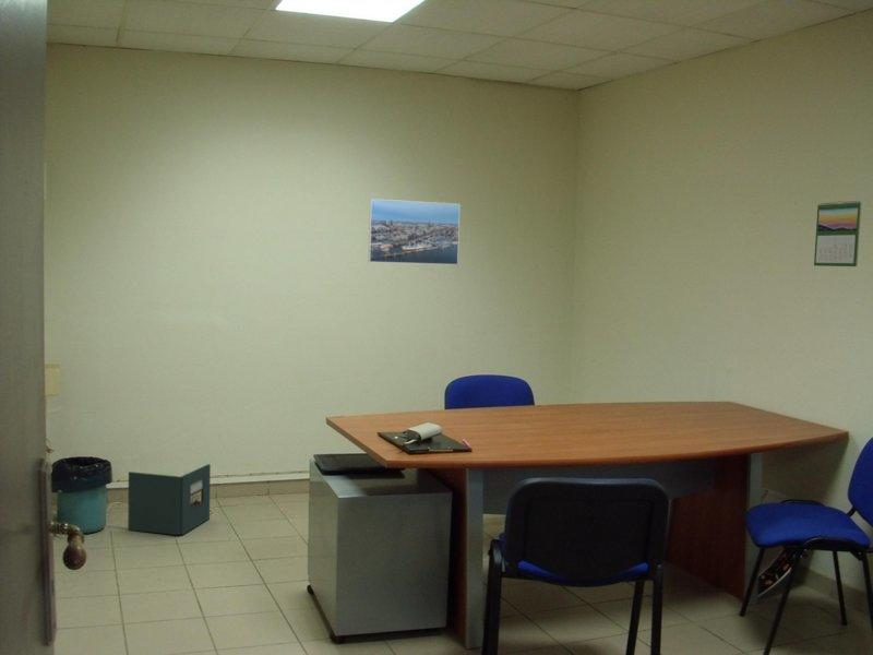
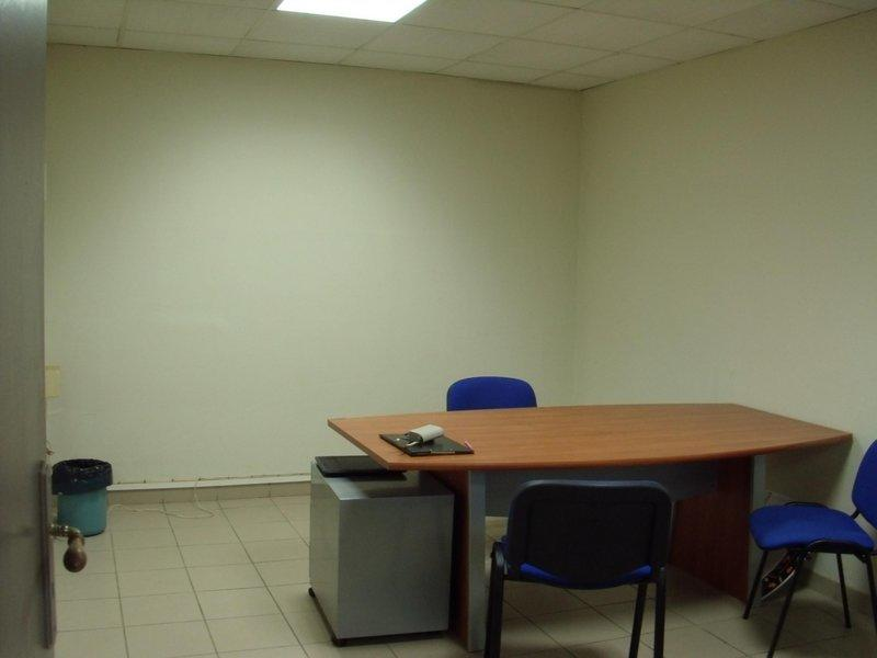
- calendar (837, 233)
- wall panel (169, 496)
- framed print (415, 233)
